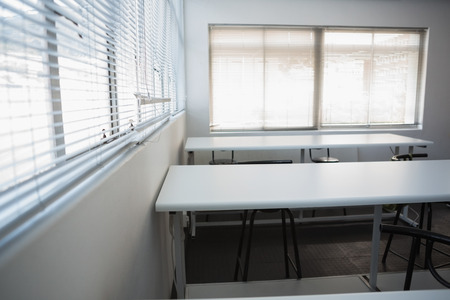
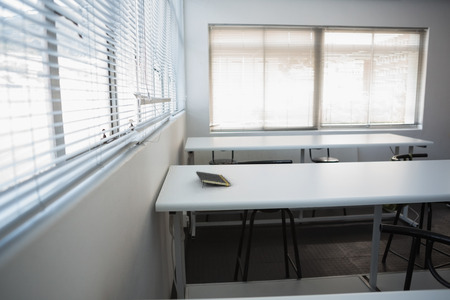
+ notepad (212, 178)
